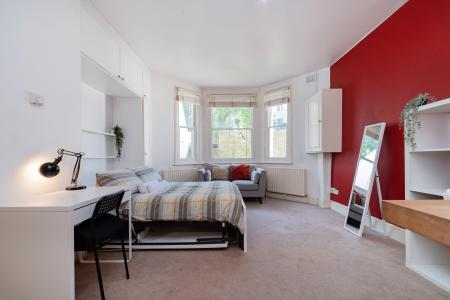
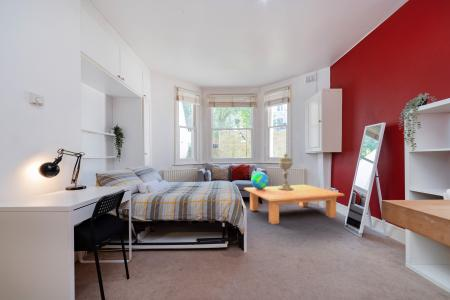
+ decorative globe (259, 180)
+ coffee table (290, 201)
+ decorative urn (285, 170)
